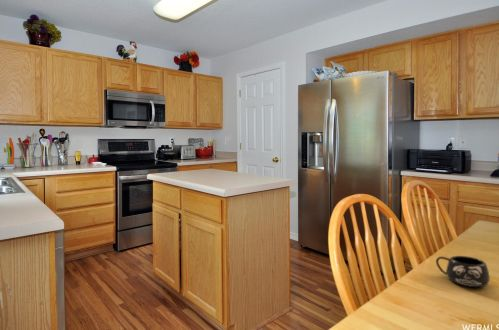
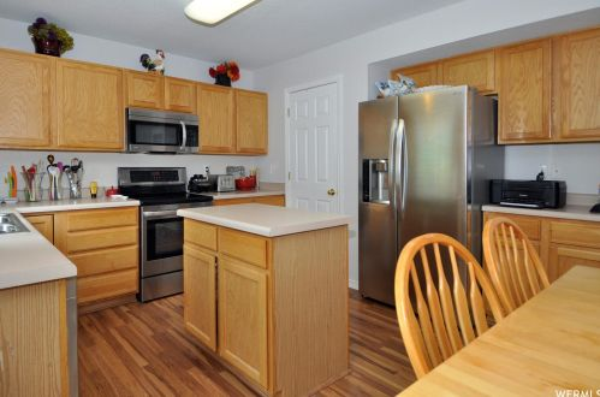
- mug (461, 269)
